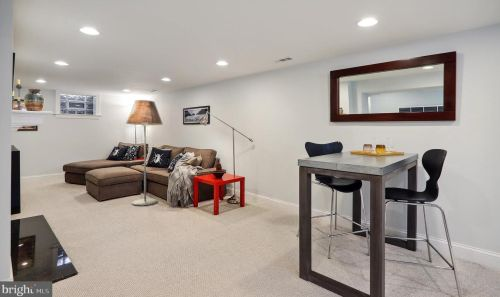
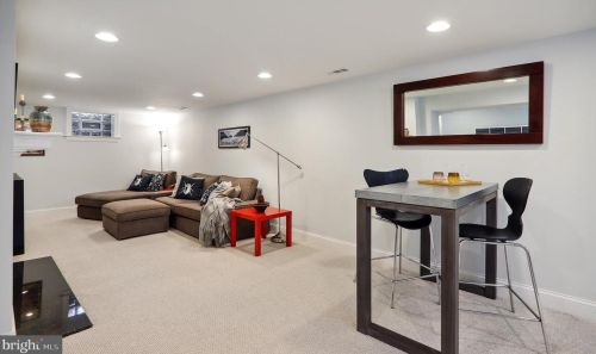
- floor lamp (144, 152)
